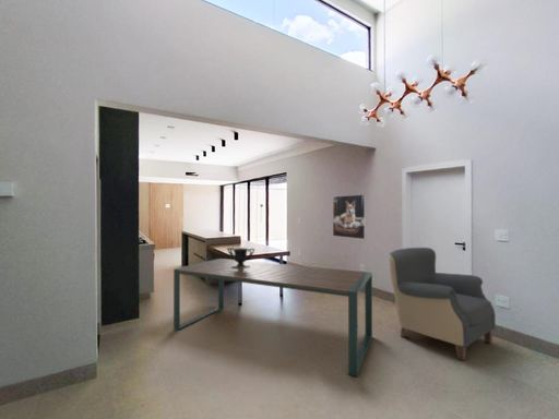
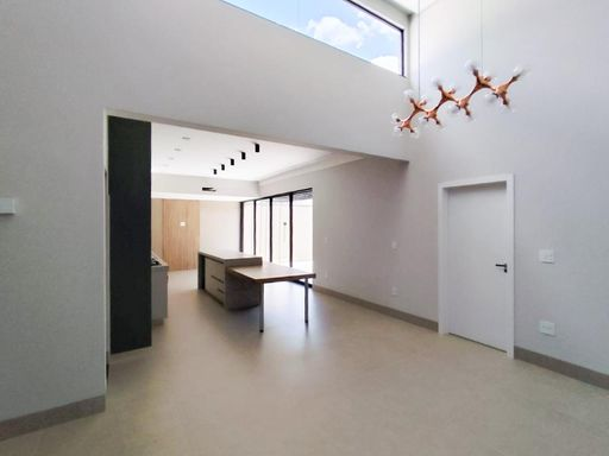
- chair (436, 294)
- dining table (273, 286)
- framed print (348, 216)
- decorative urn (240, 258)
